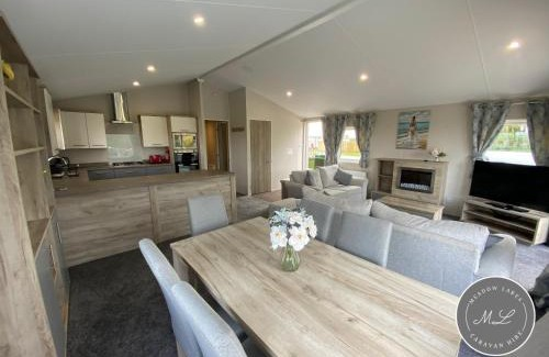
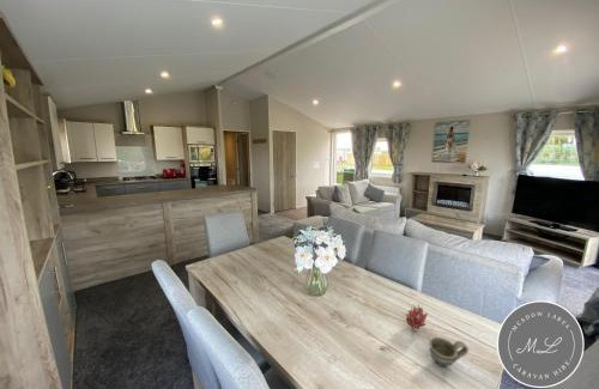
+ cup (446, 352)
+ fruit (416, 315)
